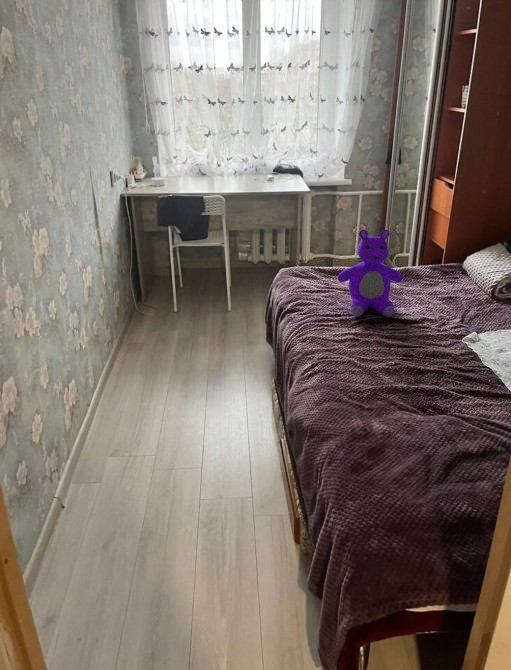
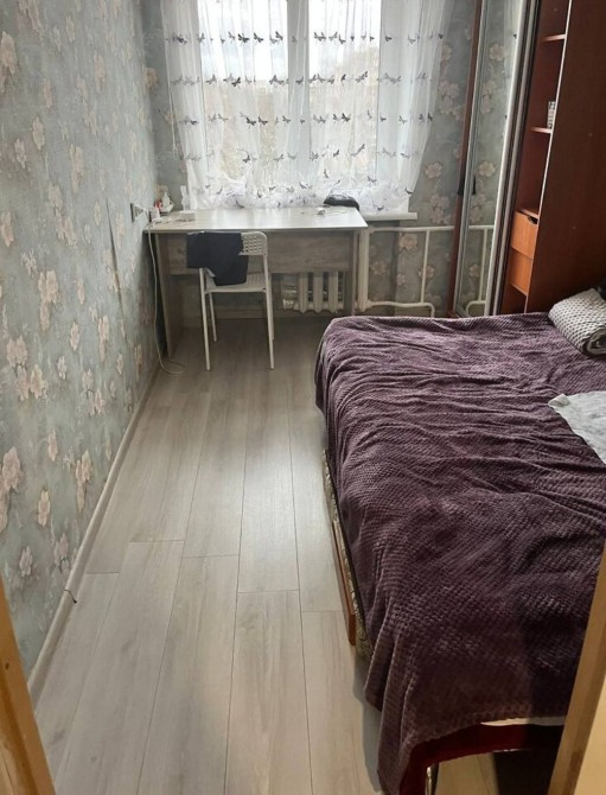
- stuffed bear (372, 271)
